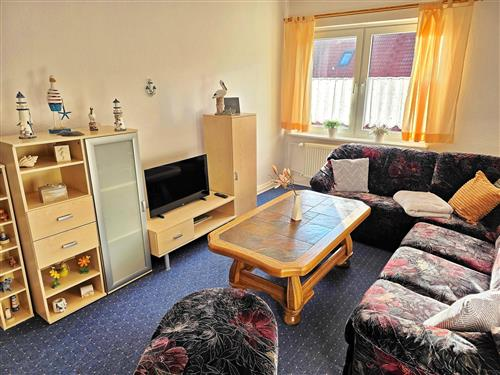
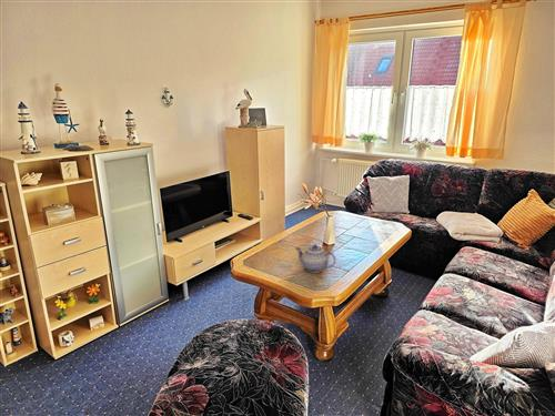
+ teapot (314, 256)
